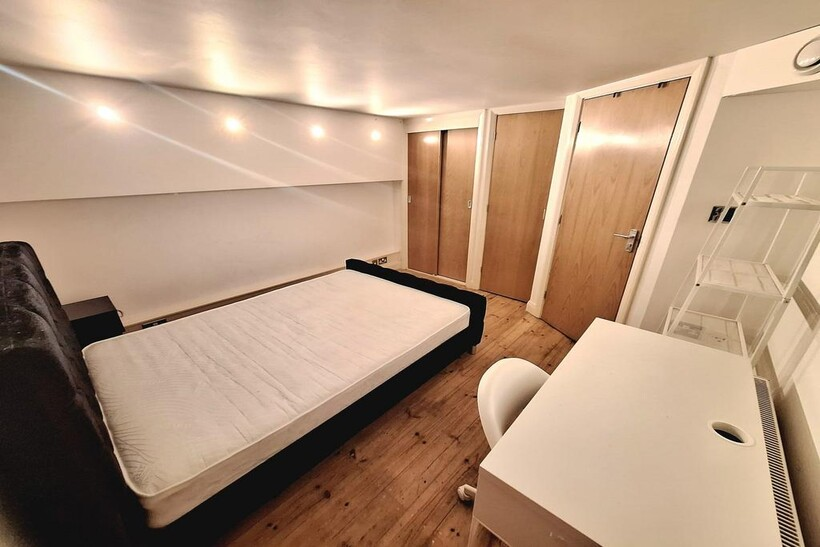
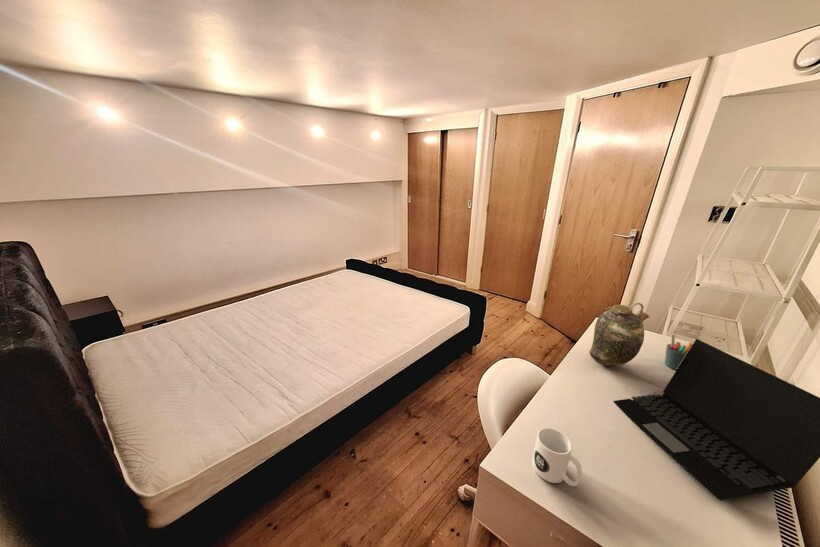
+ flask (618, 334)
+ laptop (706, 406)
+ pen holder (678, 353)
+ mug (557, 459)
